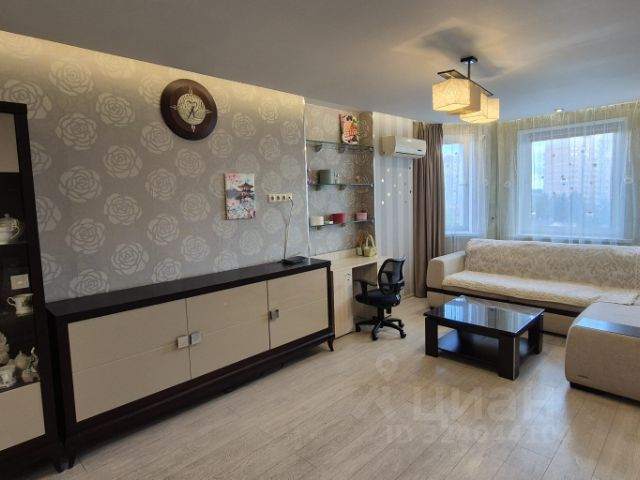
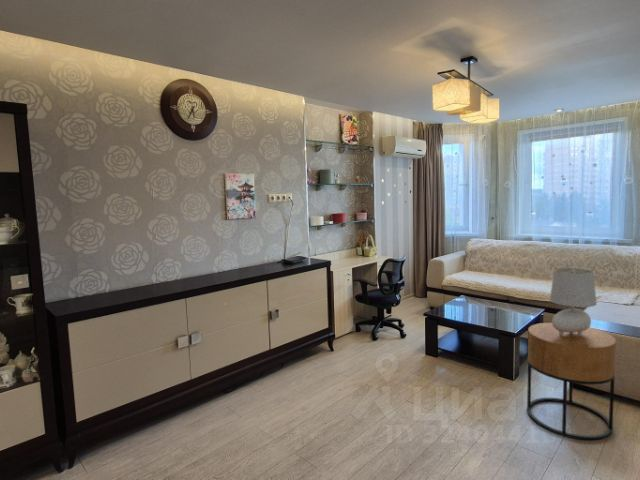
+ side table (568, 376)
+ table lamp (571, 302)
